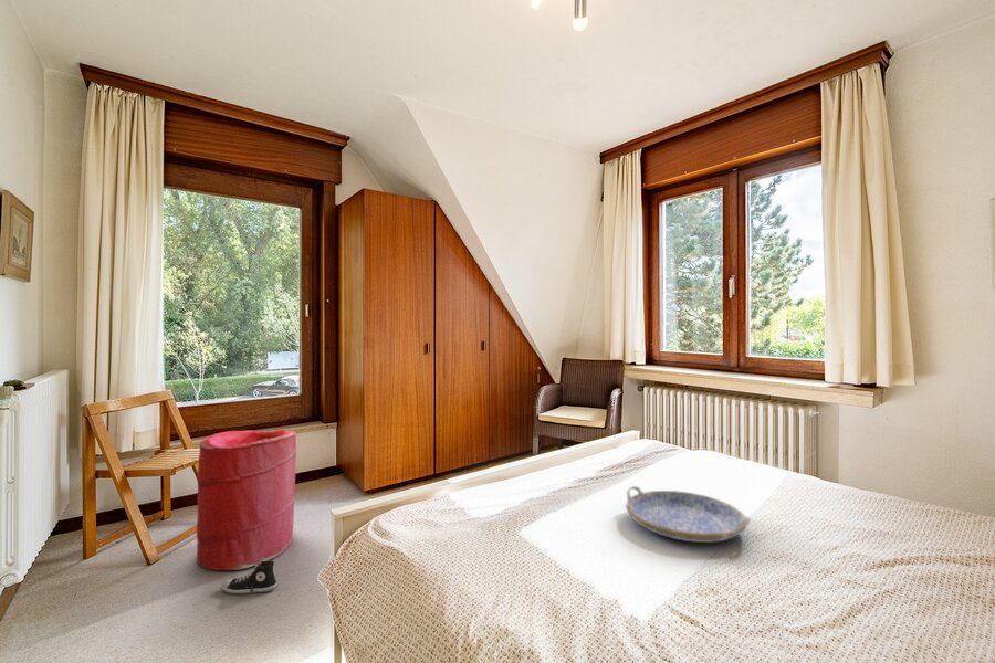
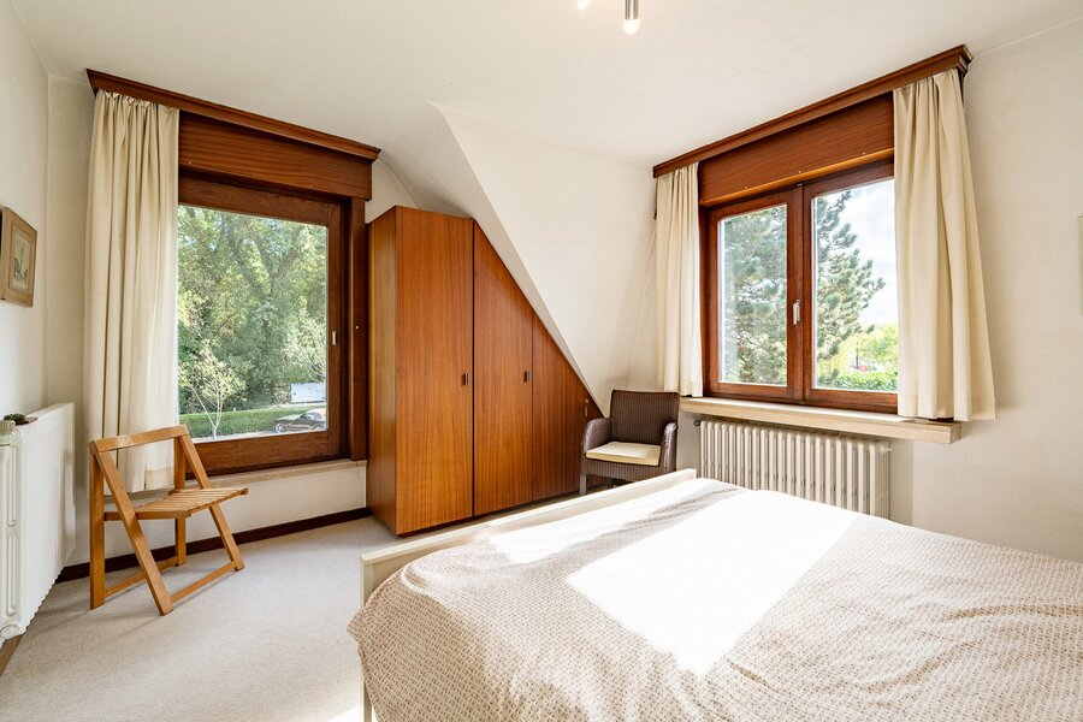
- sneaker (249, 576)
- serving tray (683, 512)
- laundry hamper (249, 490)
